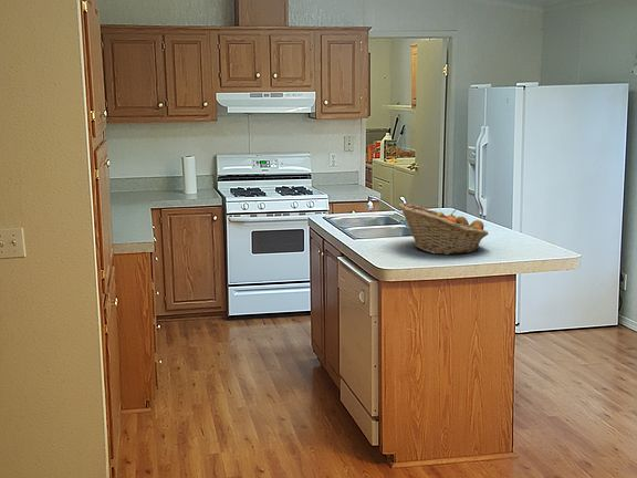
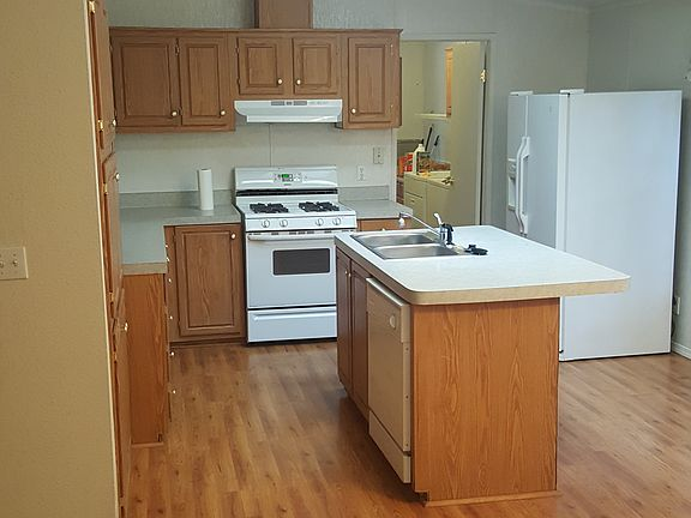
- fruit basket (441, 226)
